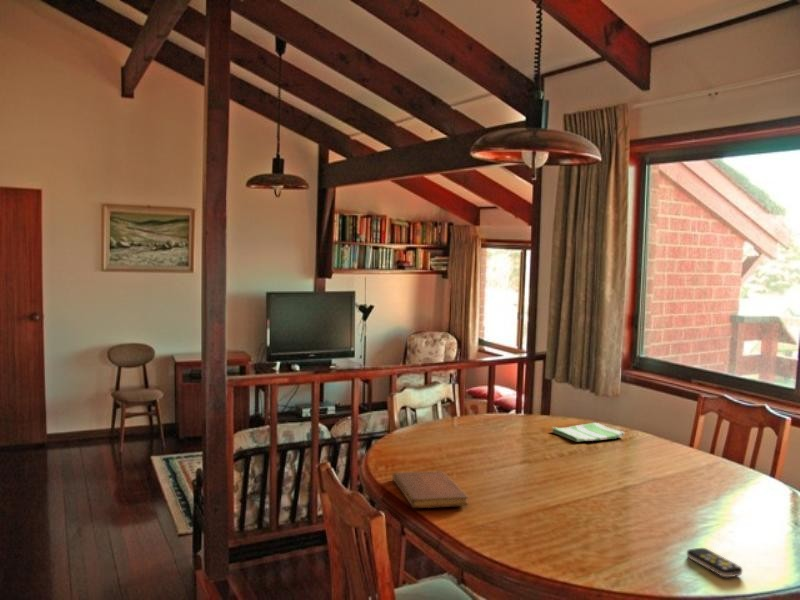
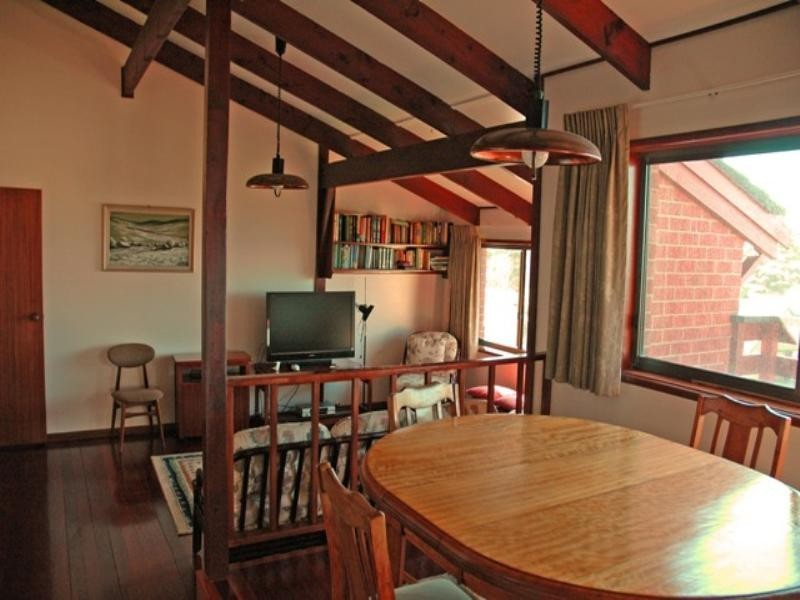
- dish towel (587, 431)
- notebook (428, 488)
- remote control (713, 561)
